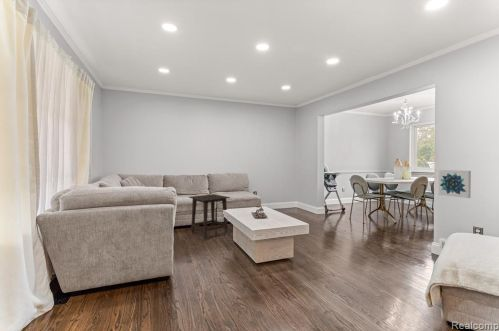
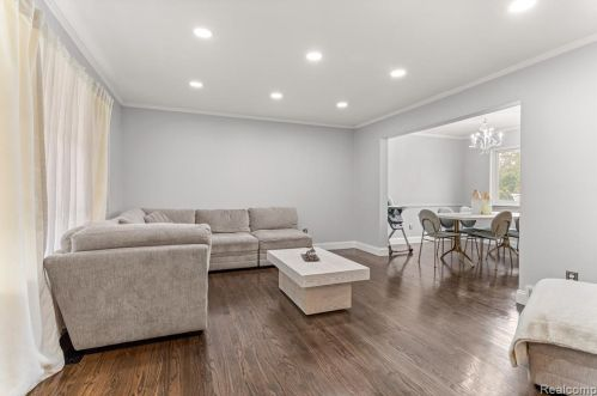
- wall art (453, 183)
- side table (211, 215)
